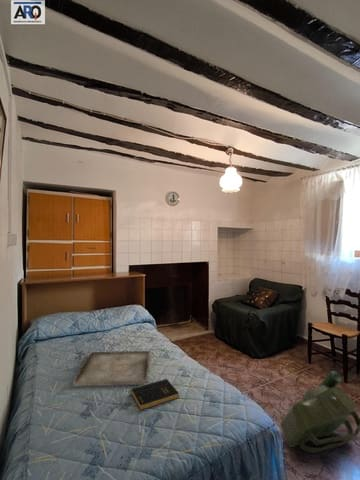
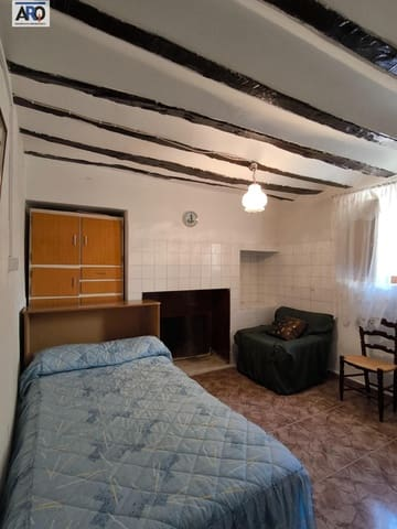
- book (153, 393)
- backpack (316, 408)
- serving tray (116, 363)
